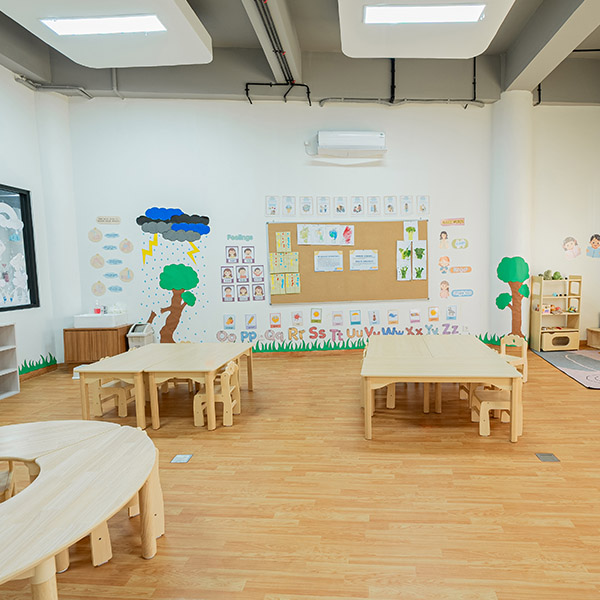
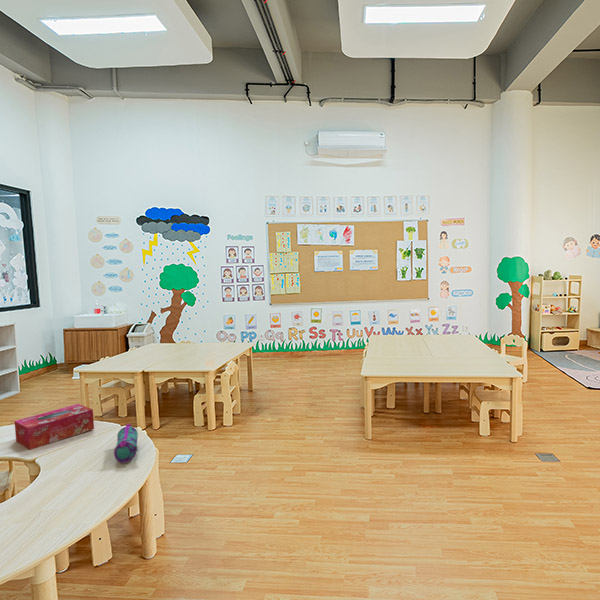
+ tissue box (55, 425)
+ pencil case (126, 443)
